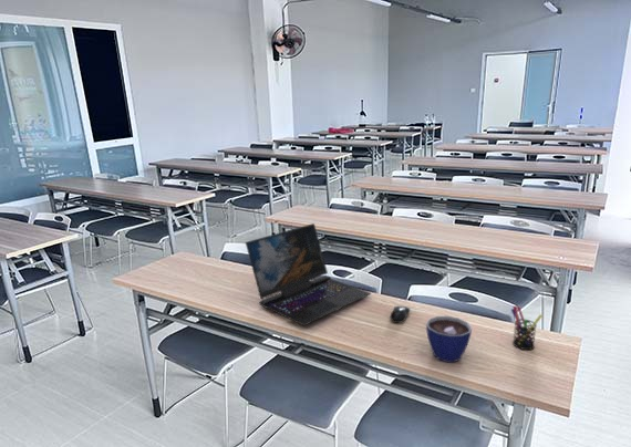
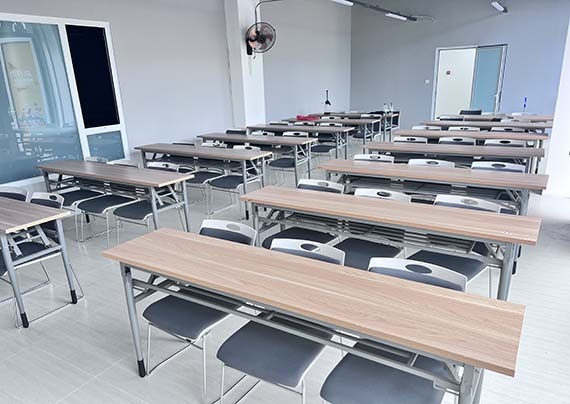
- cup (449, 336)
- laptop (309, 270)
- computer mouse (400, 311)
- pen holder (524, 326)
